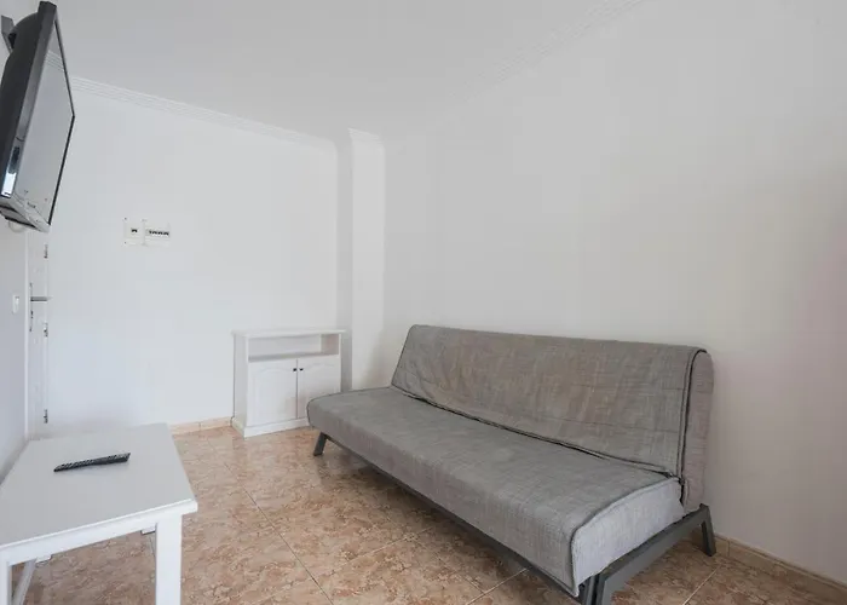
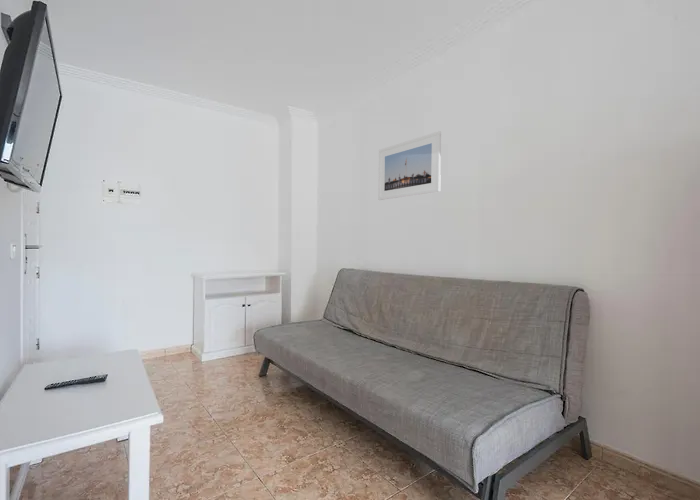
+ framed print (406, 168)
